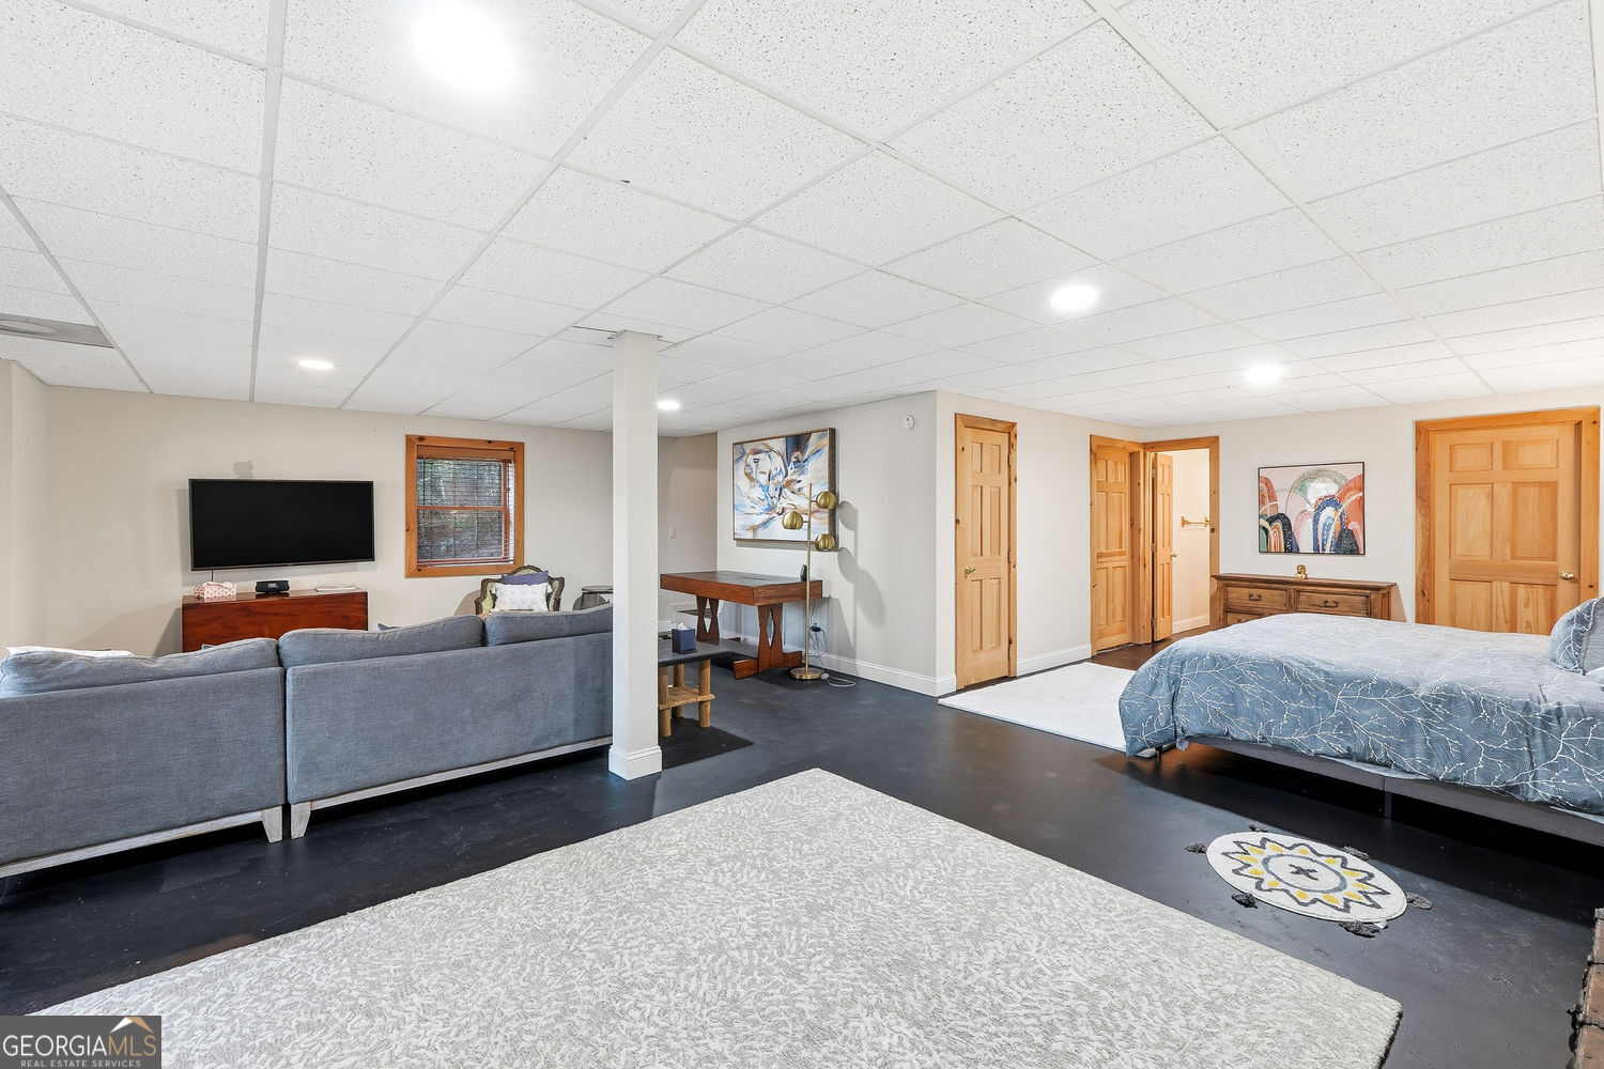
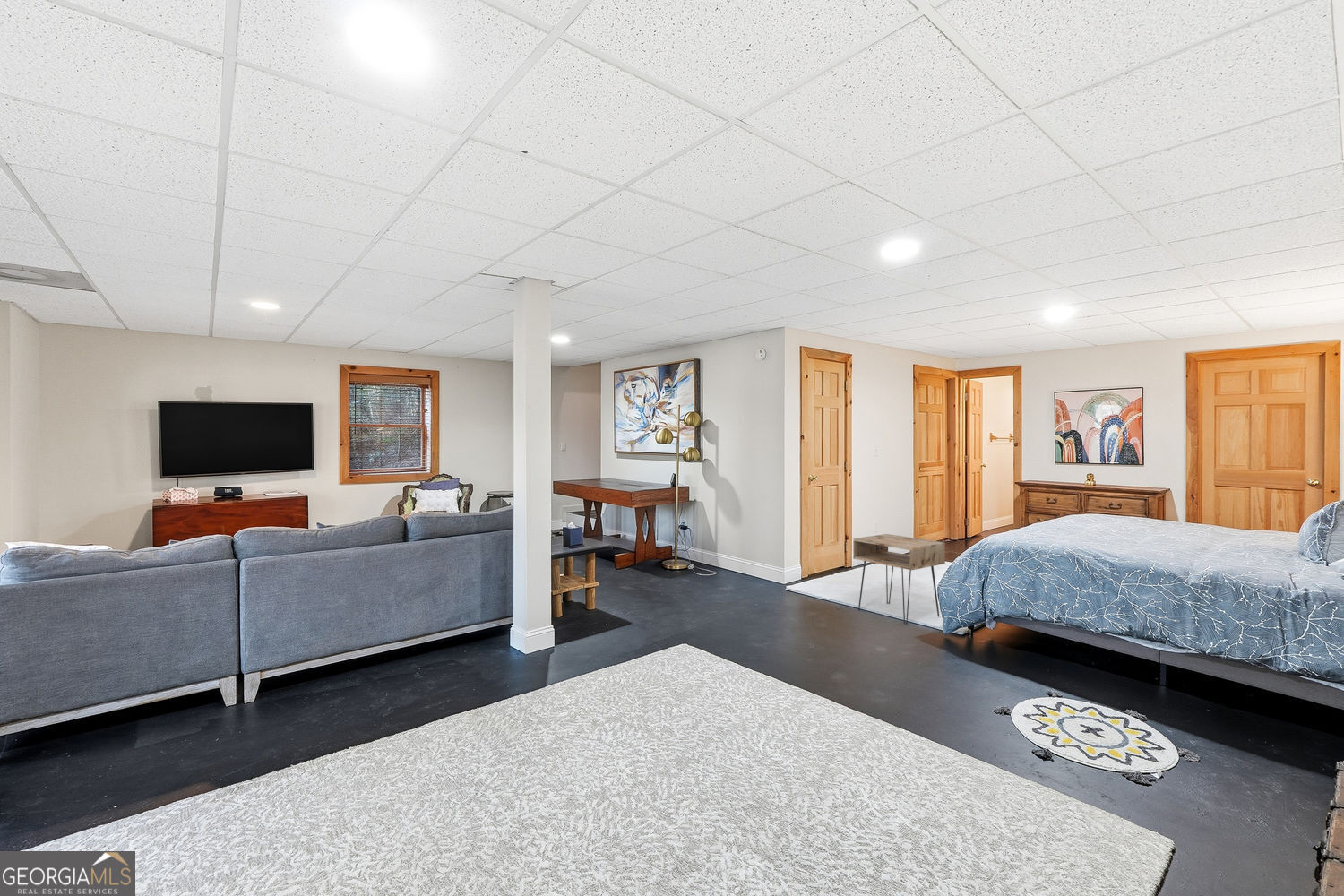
+ nightstand (902, 577)
